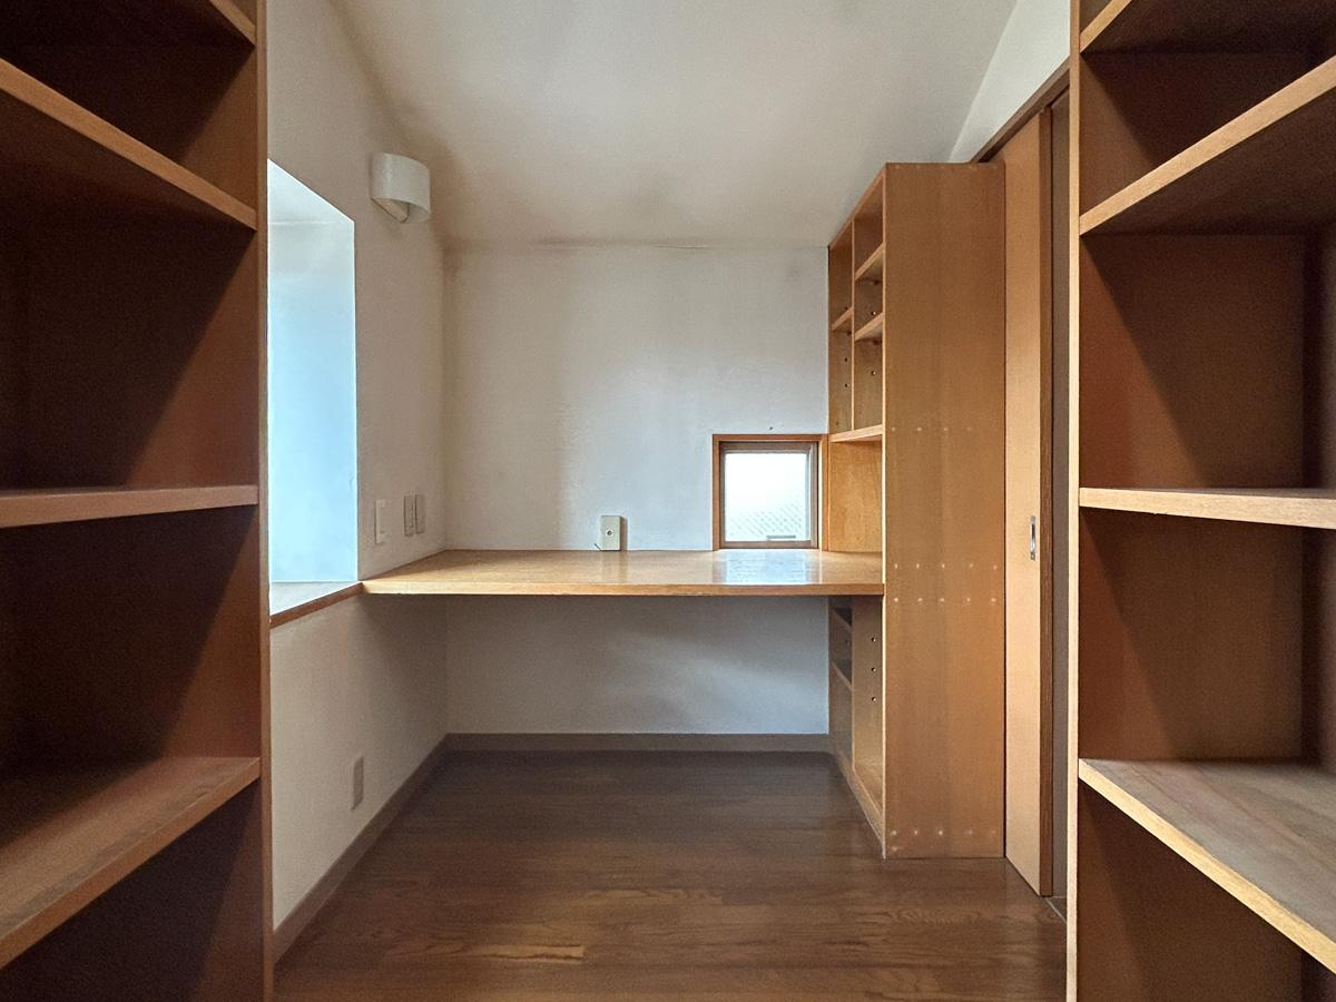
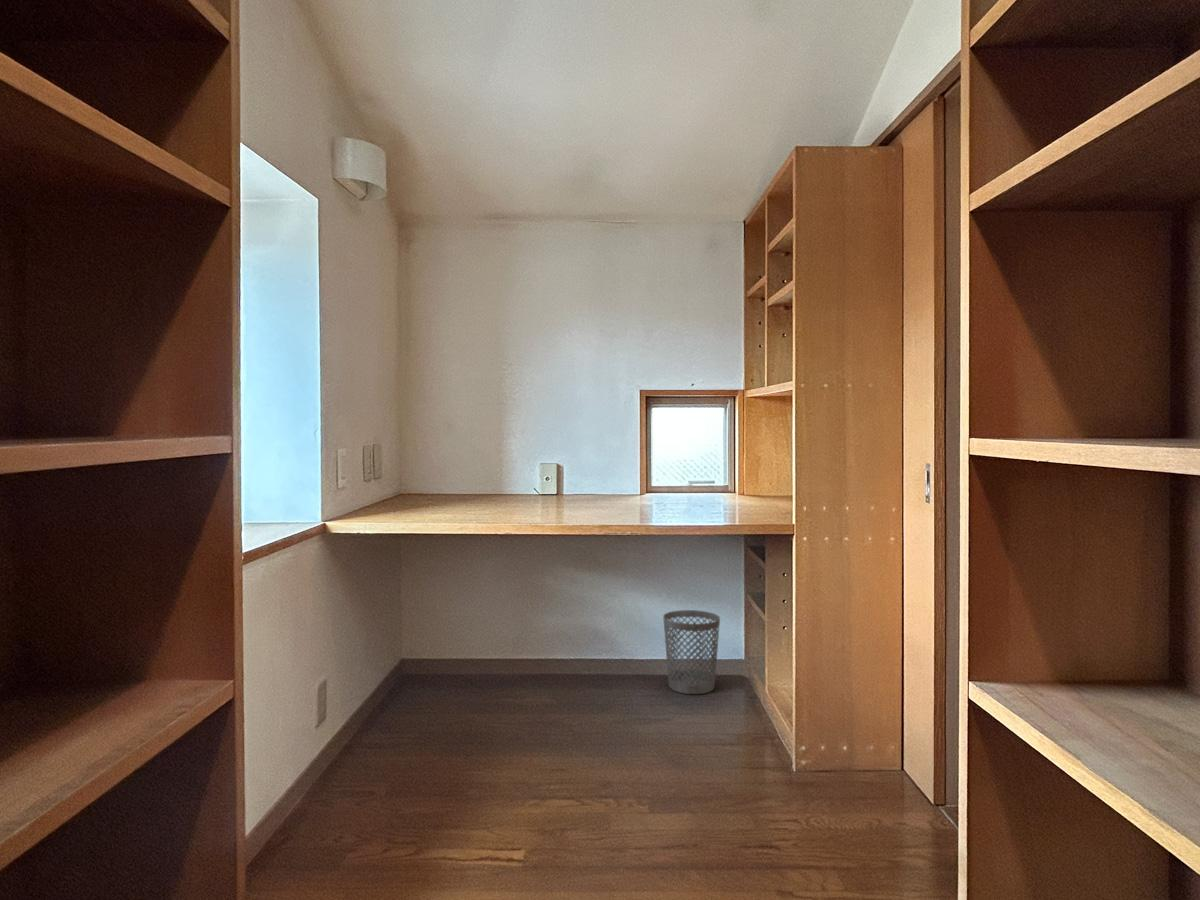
+ wastebasket (692, 651)
